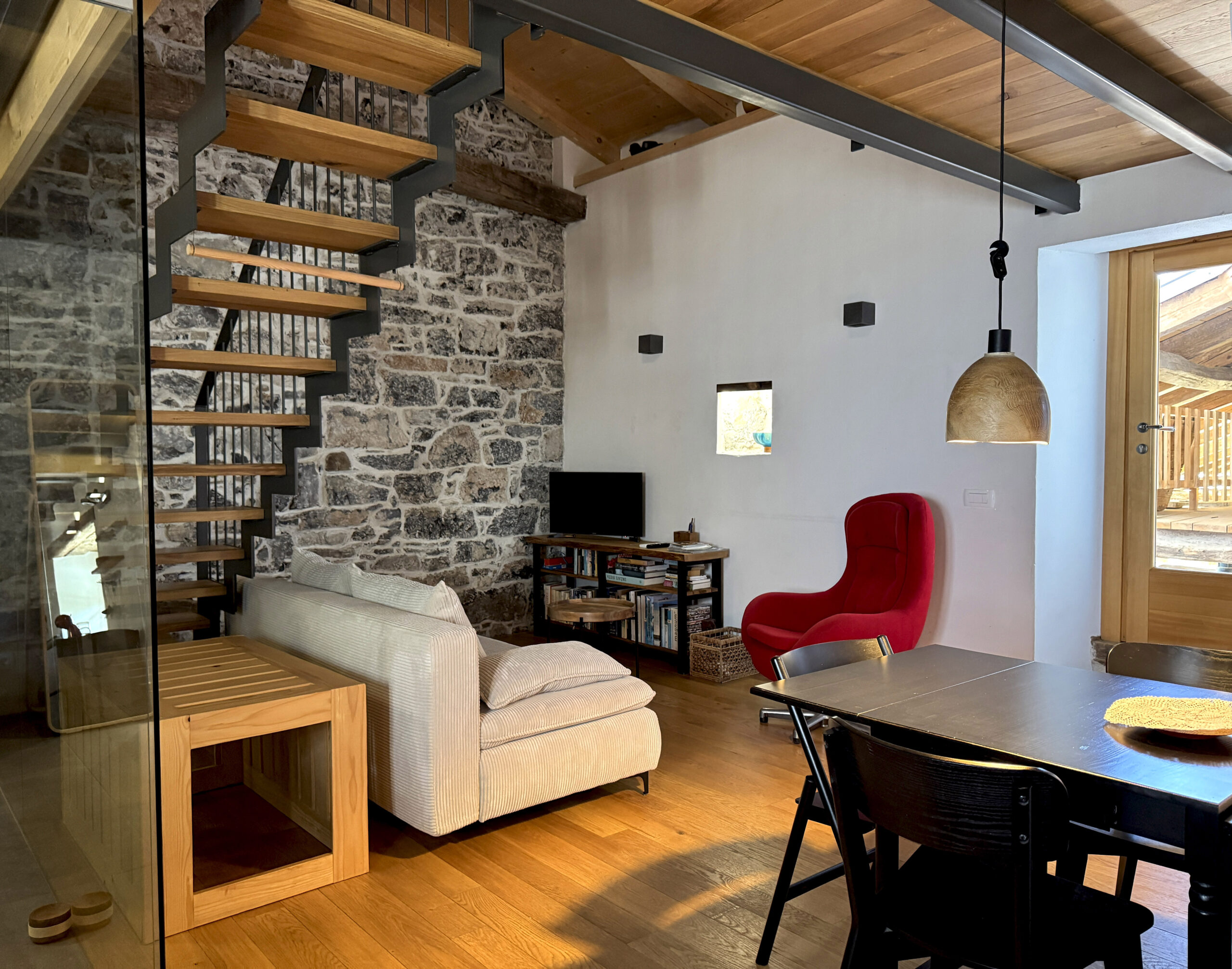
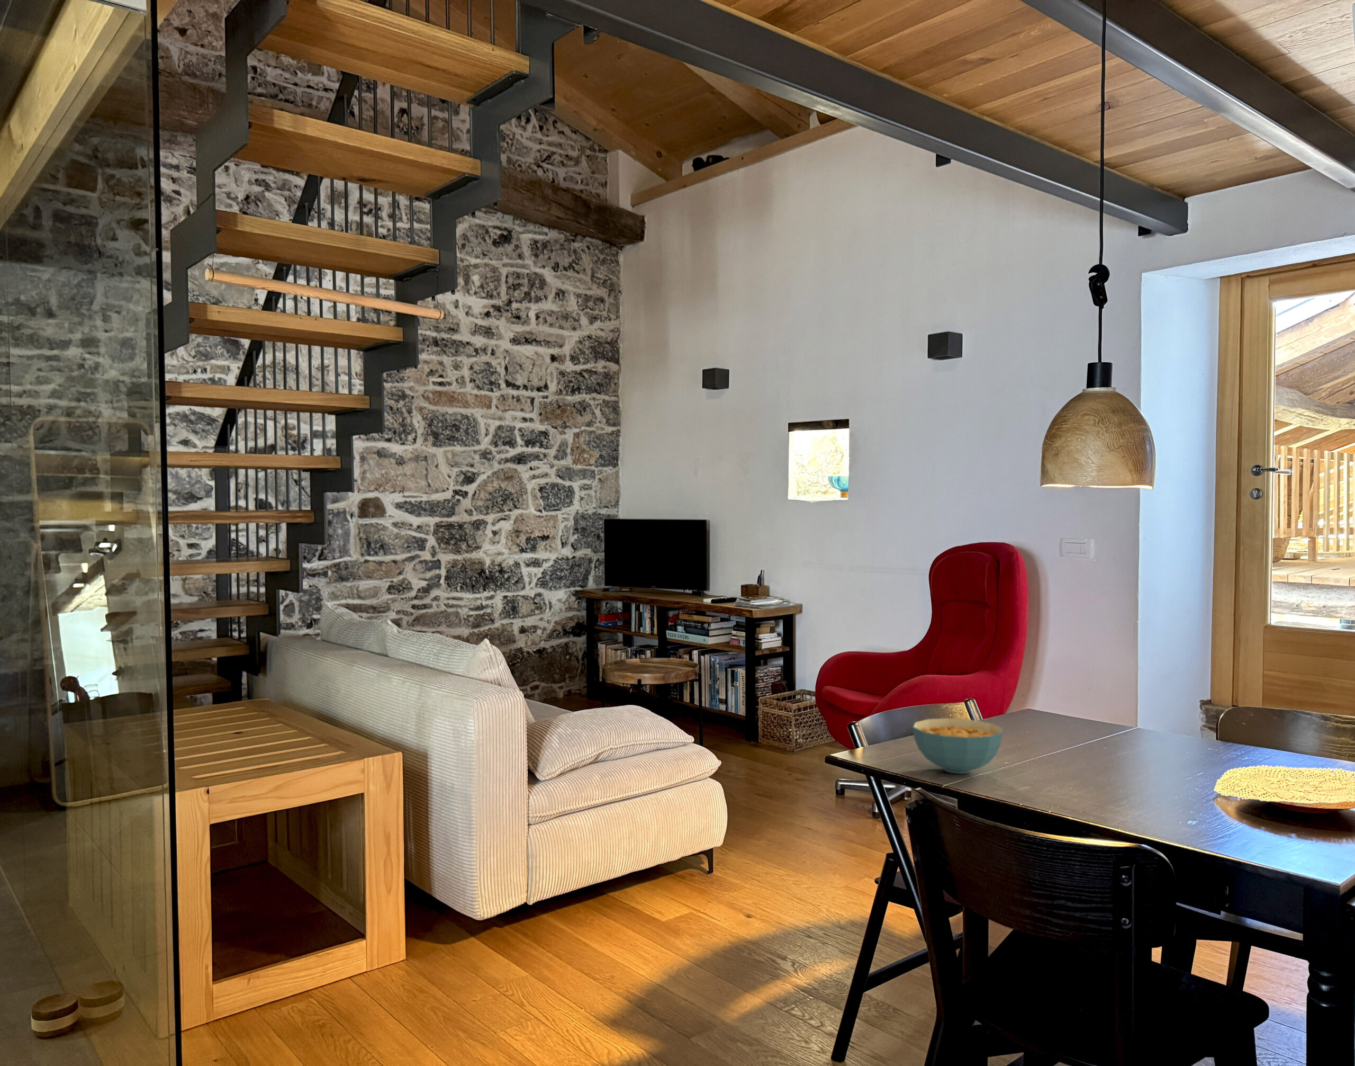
+ cereal bowl (957, 749)
